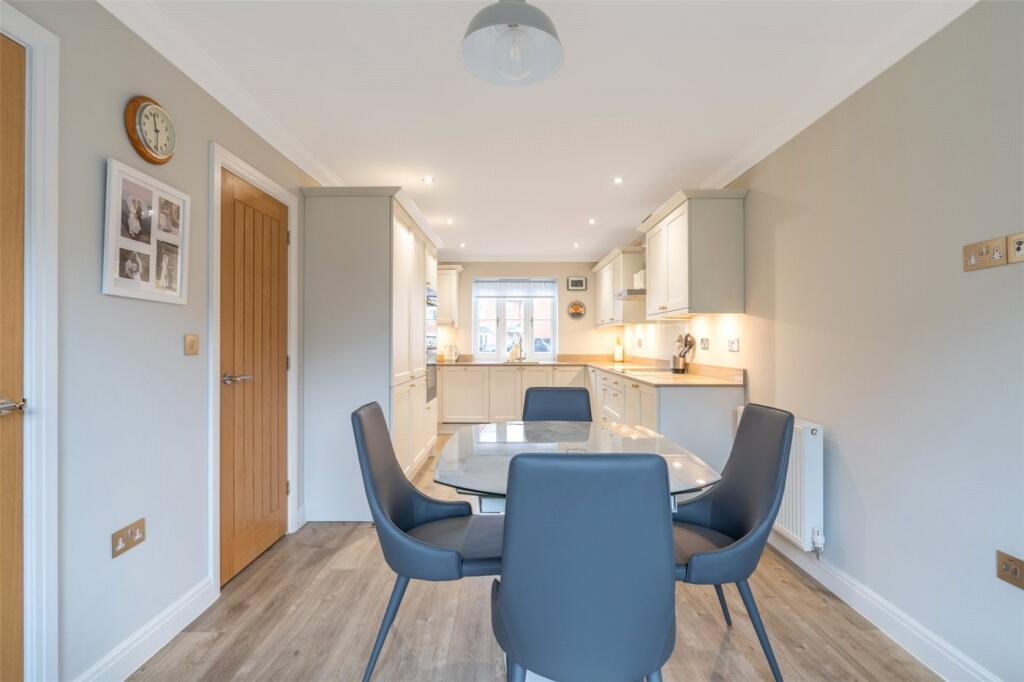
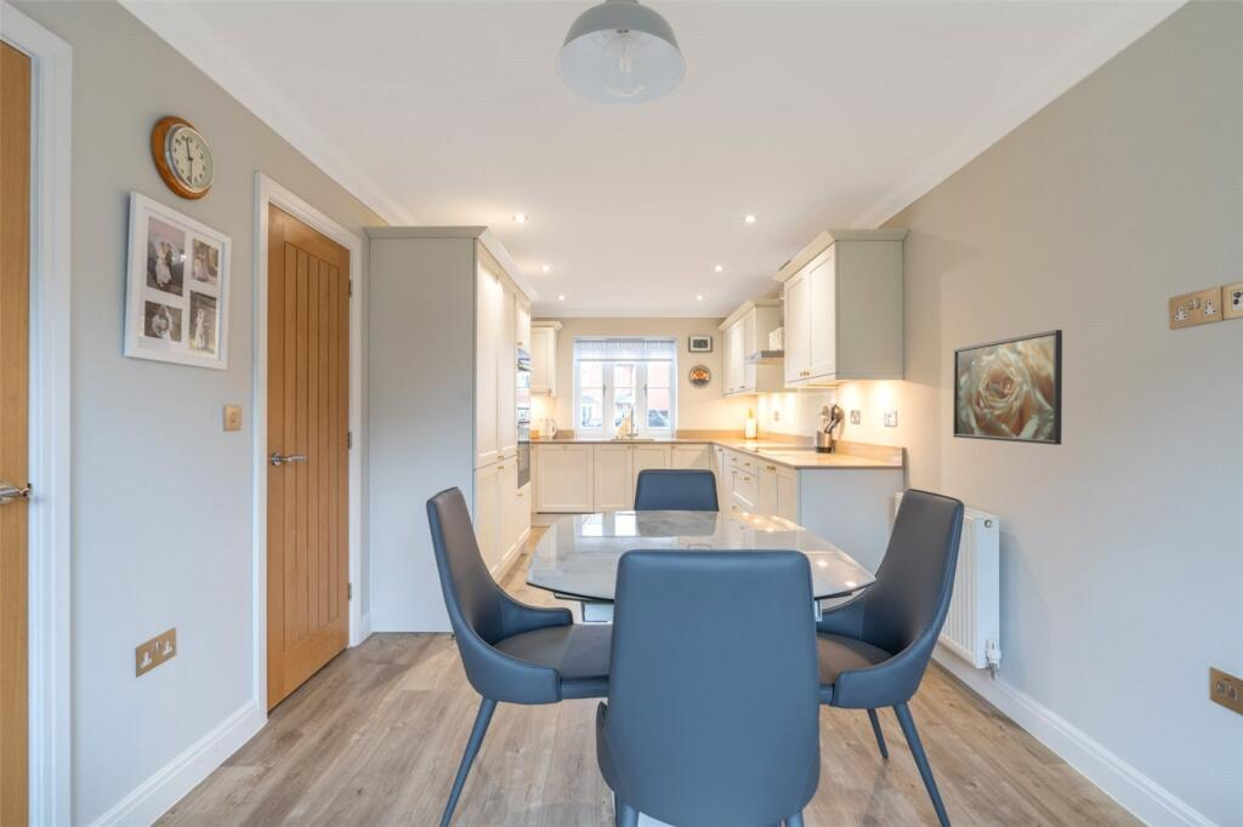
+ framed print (1000, 390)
